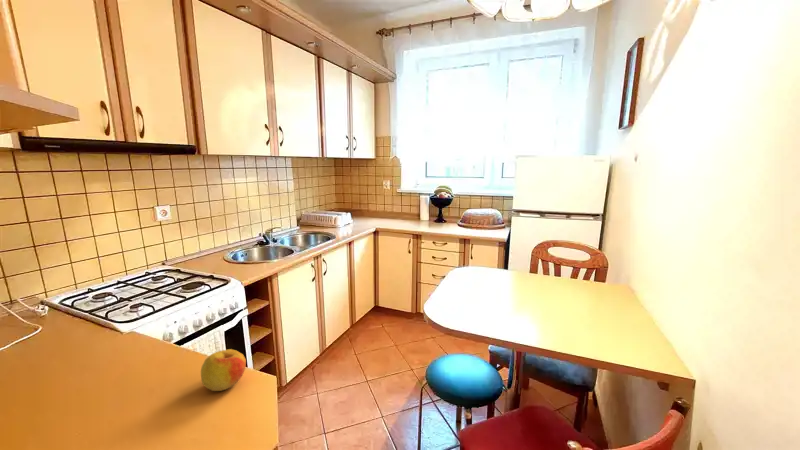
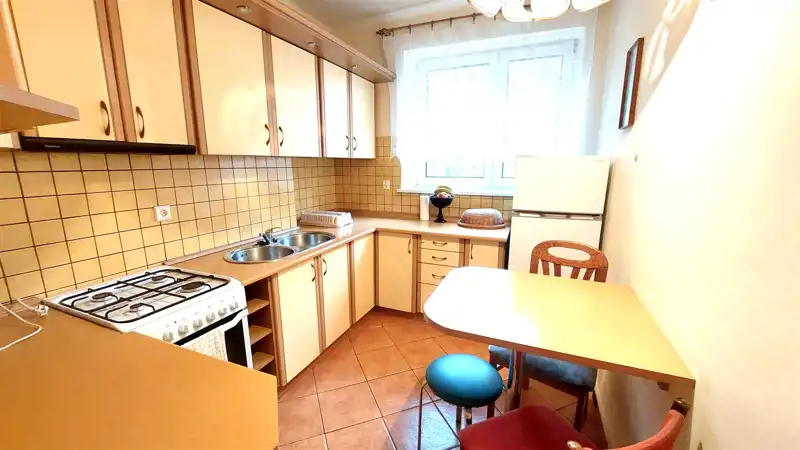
- apple (223, 368)
